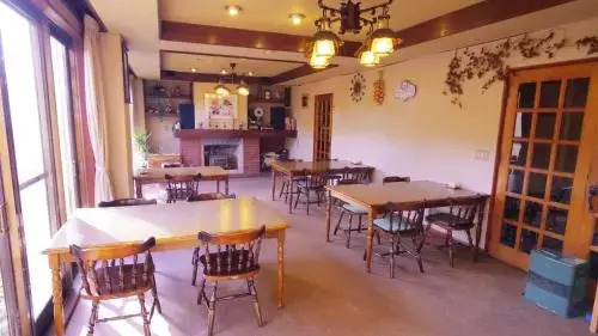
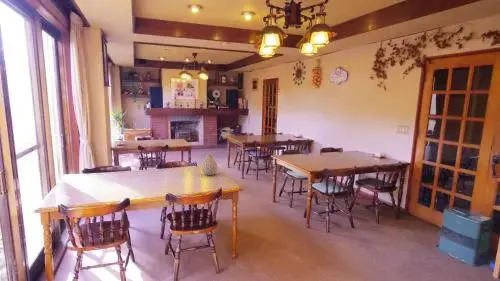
+ vase (209, 164)
